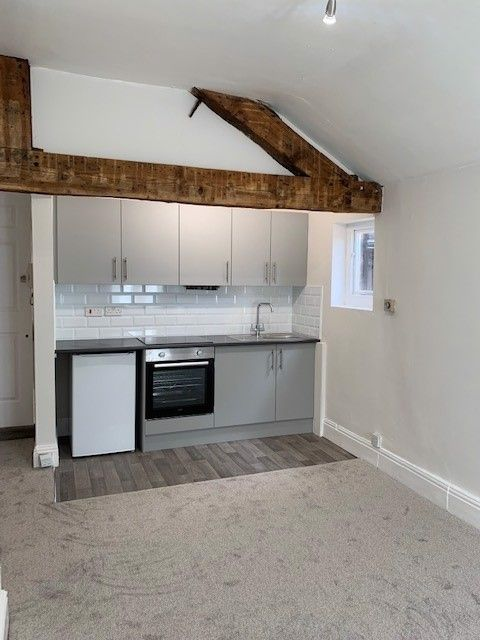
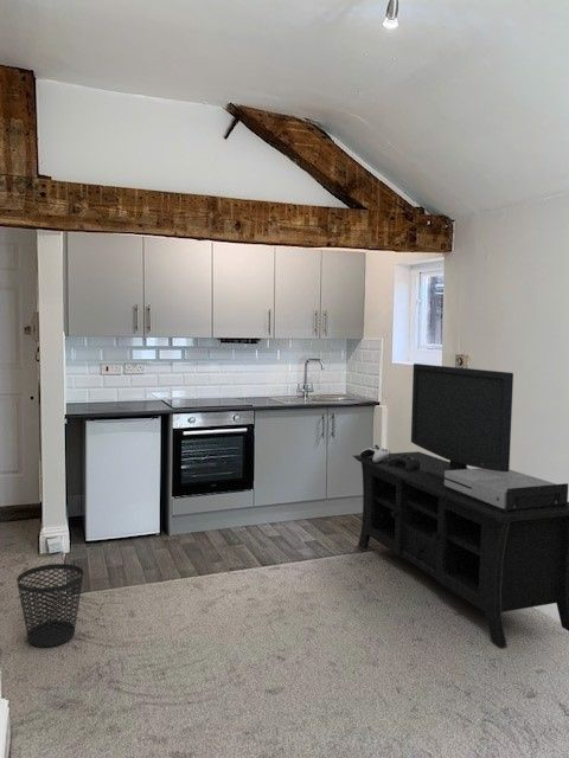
+ wastebasket (51, 606)
+ media console (449, 476)
